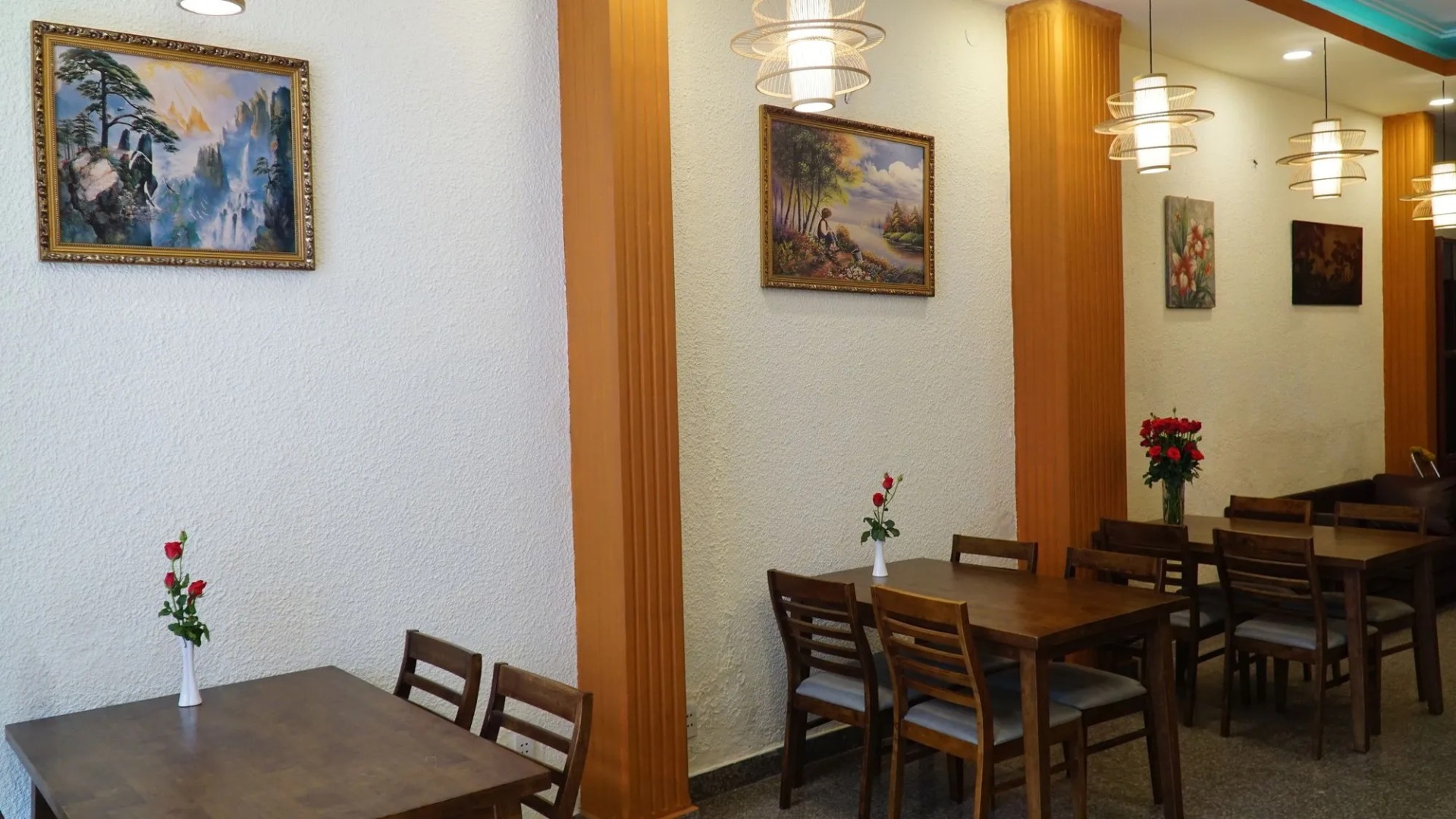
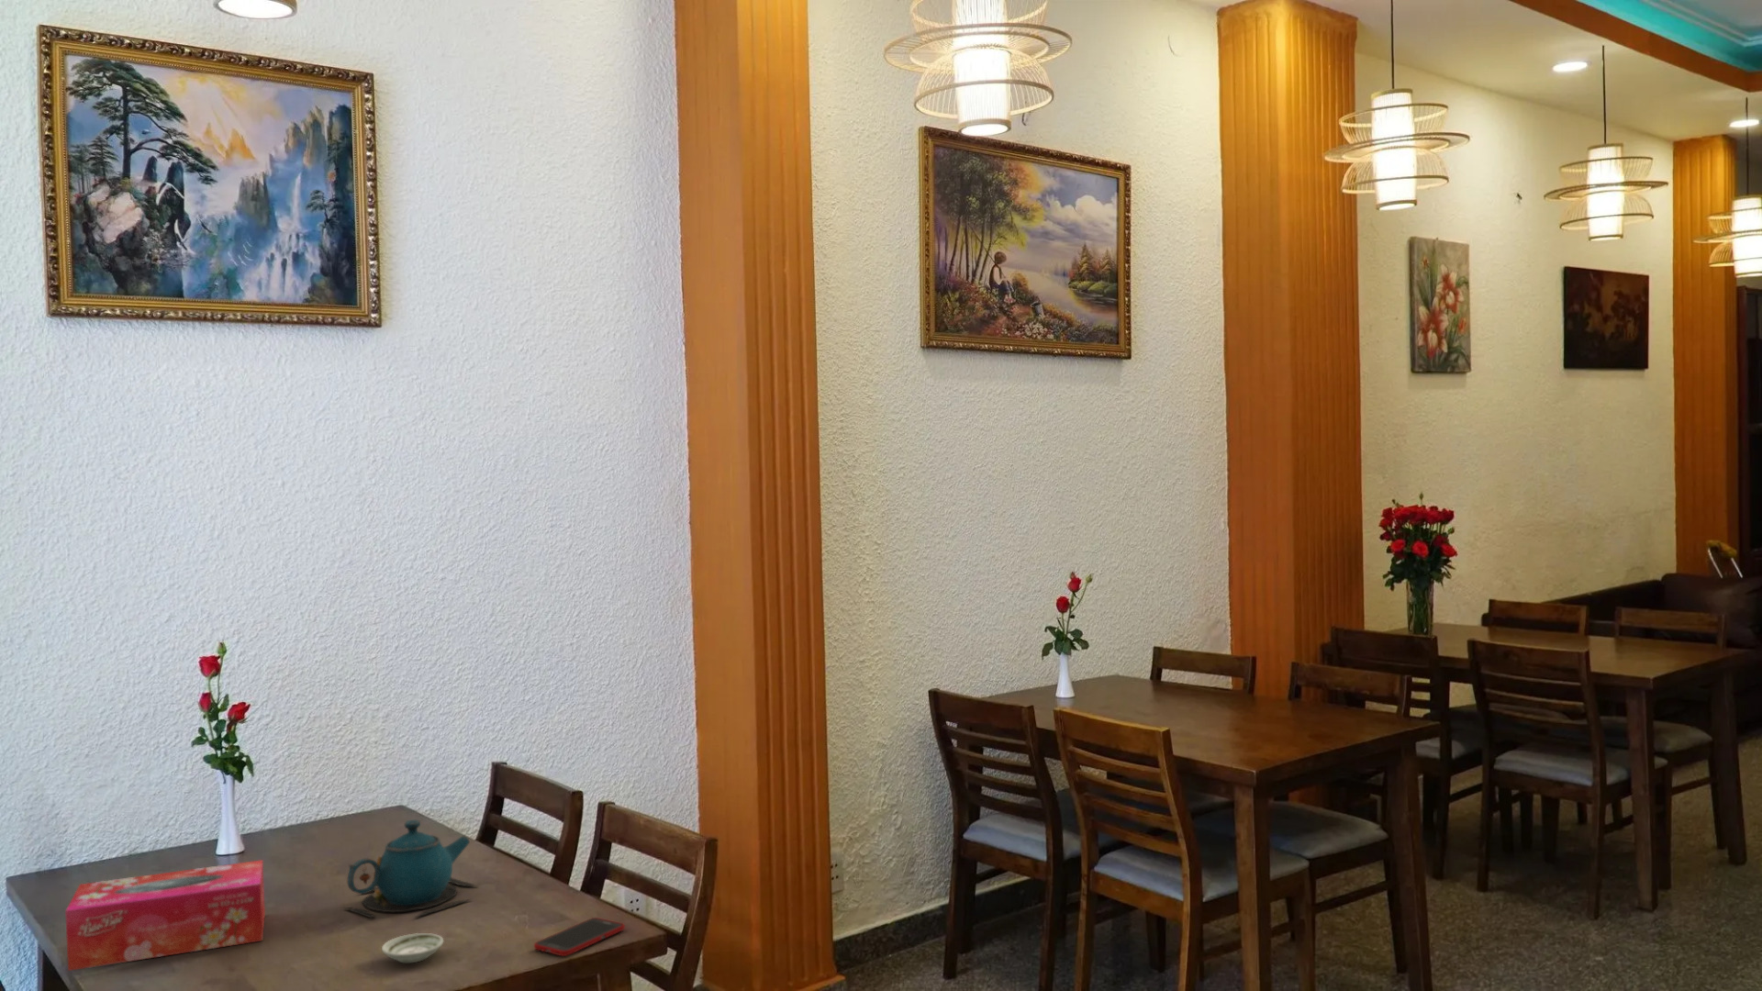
+ cell phone (580, 937)
+ teapot (408, 860)
+ tissue box (171, 912)
+ saucer (413, 950)
